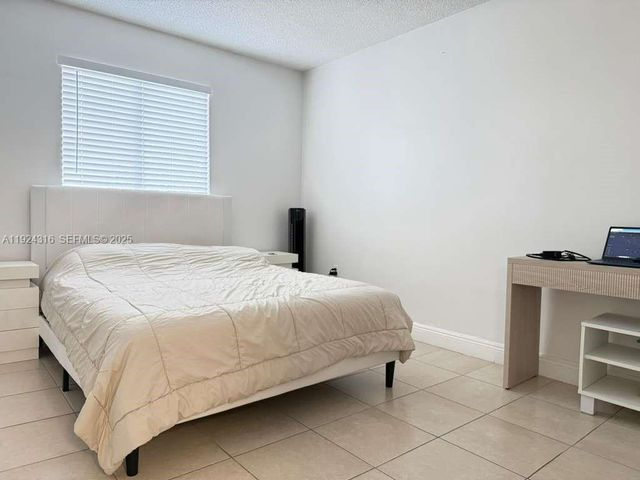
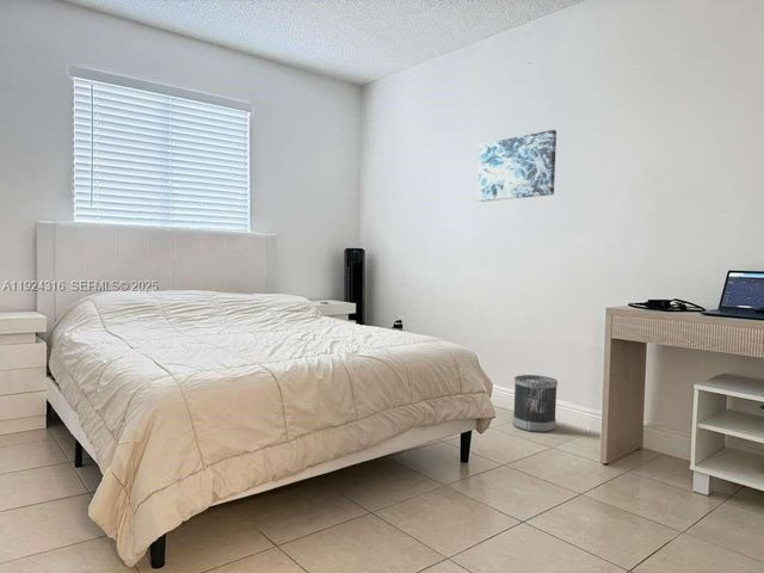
+ wastebasket (535, 402)
+ wall art (515, 167)
